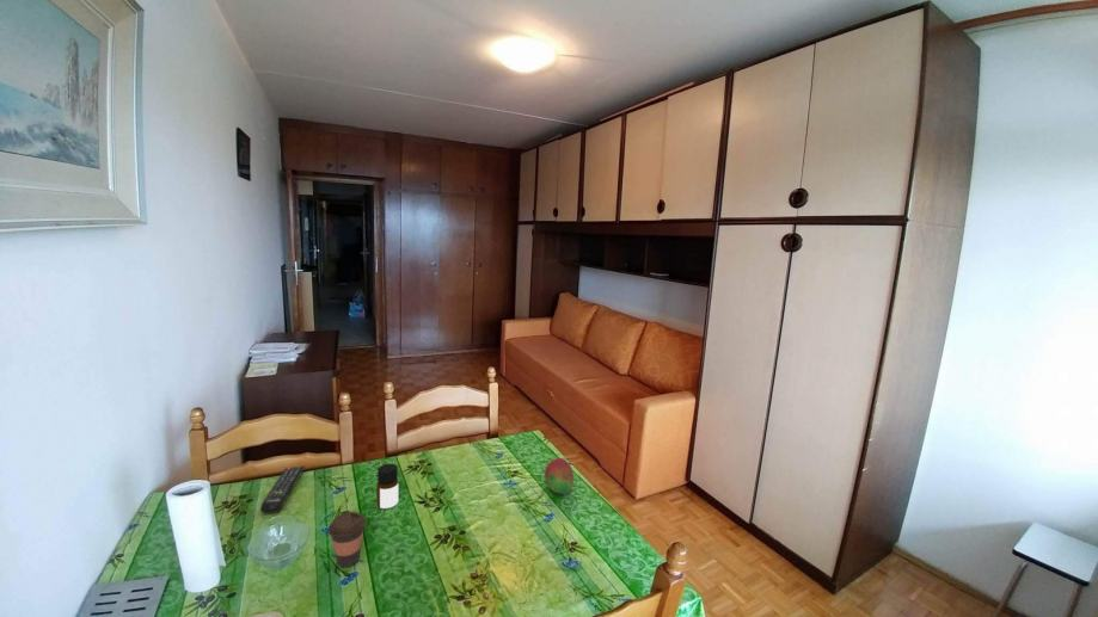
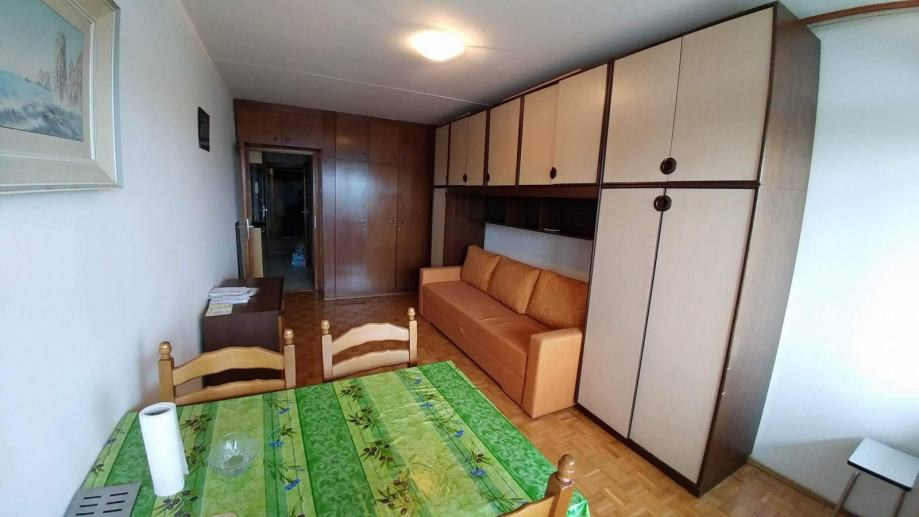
- fruit (559, 476)
- bottle (387, 485)
- remote control (284, 486)
- coffee cup (348, 539)
